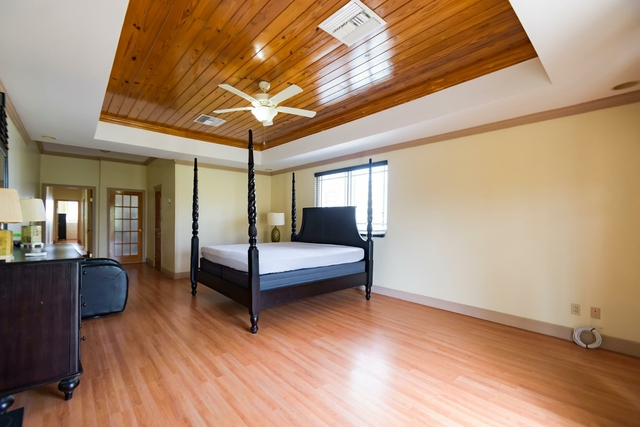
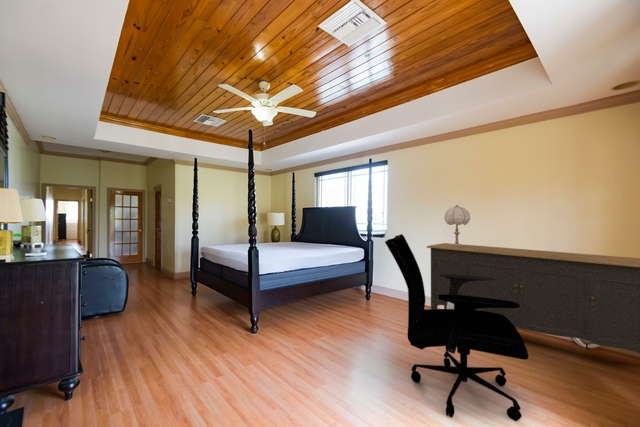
+ sideboard (524, 295)
+ office chair (448, 312)
+ table lamp (456, 225)
